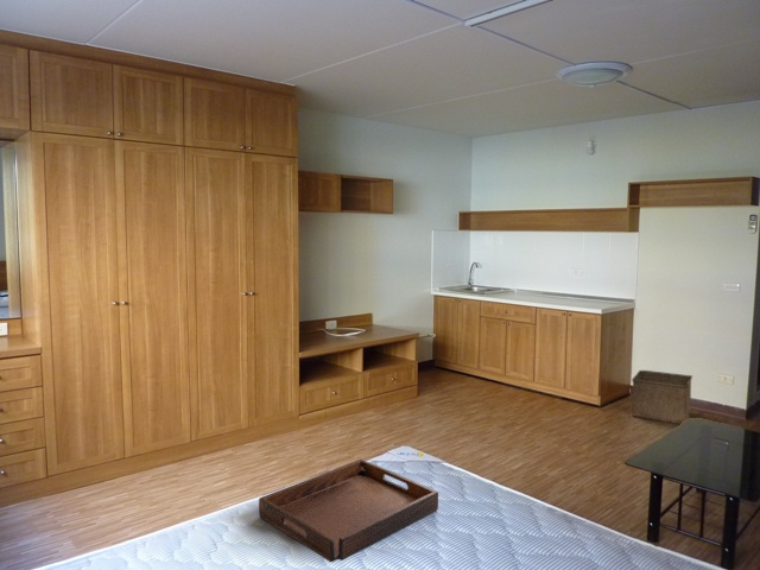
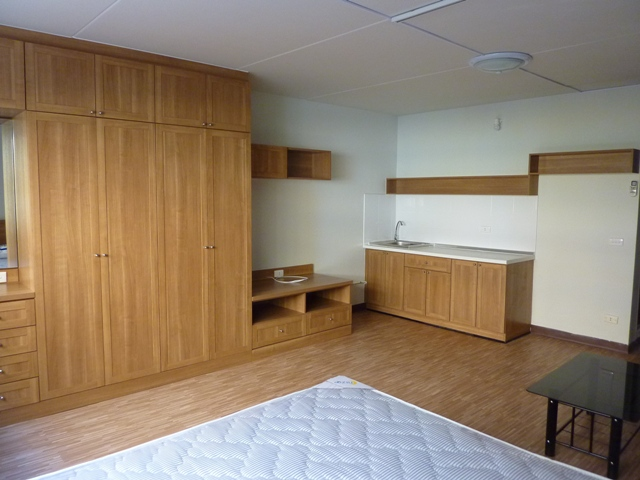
- storage bin (661, 395)
- serving tray (349, 504)
